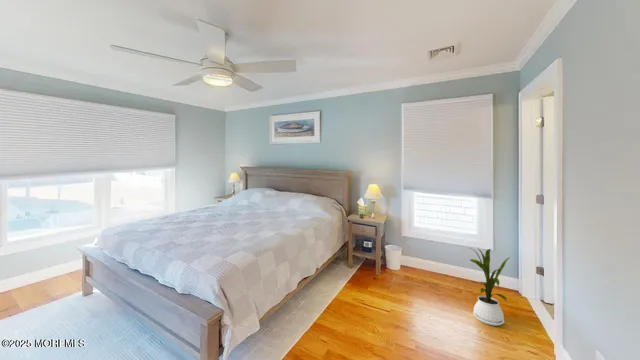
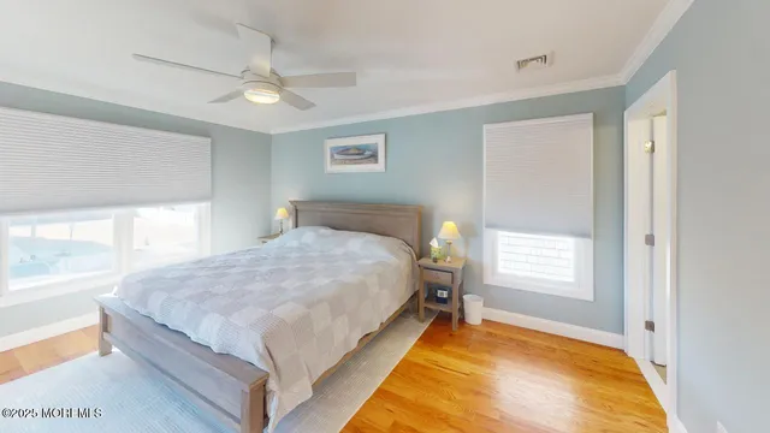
- house plant (487, 281)
